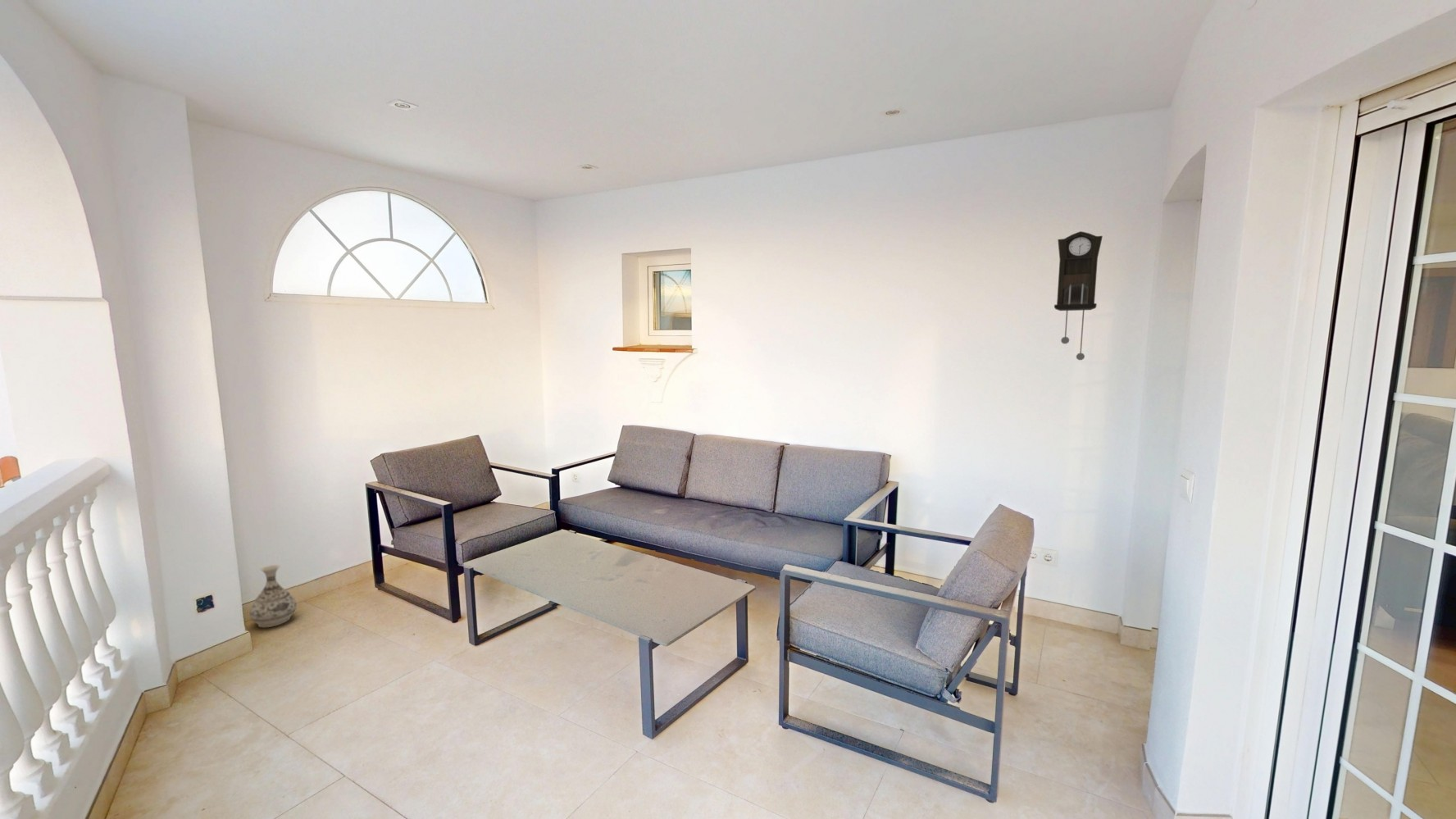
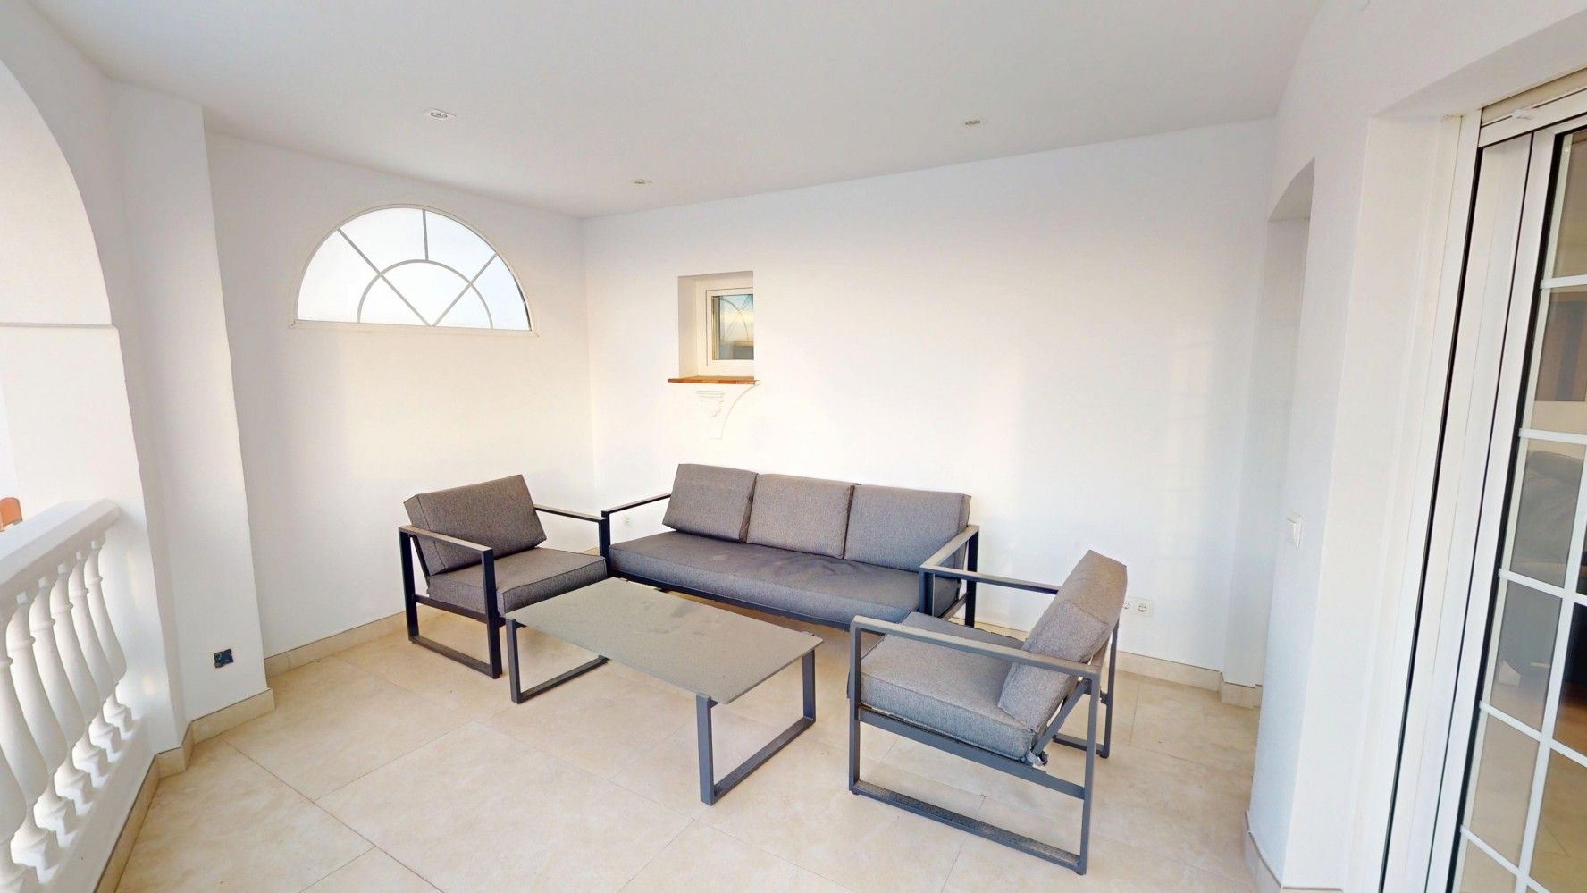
- pendulum clock (1076, 298)
- vase (272, 594)
